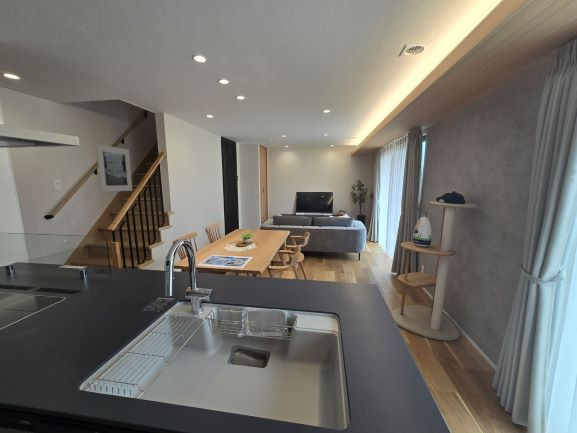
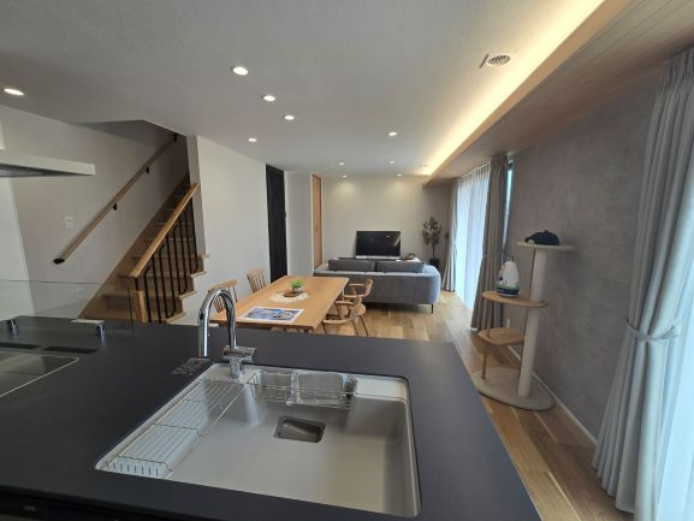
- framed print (115, 169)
